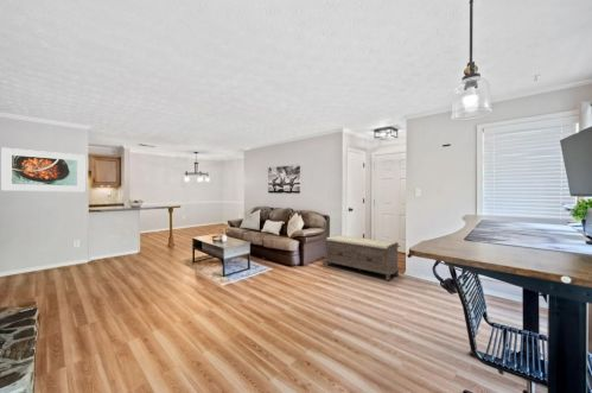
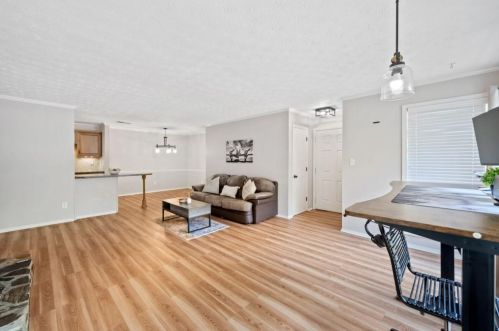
- bench (359, 254)
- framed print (46, 171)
